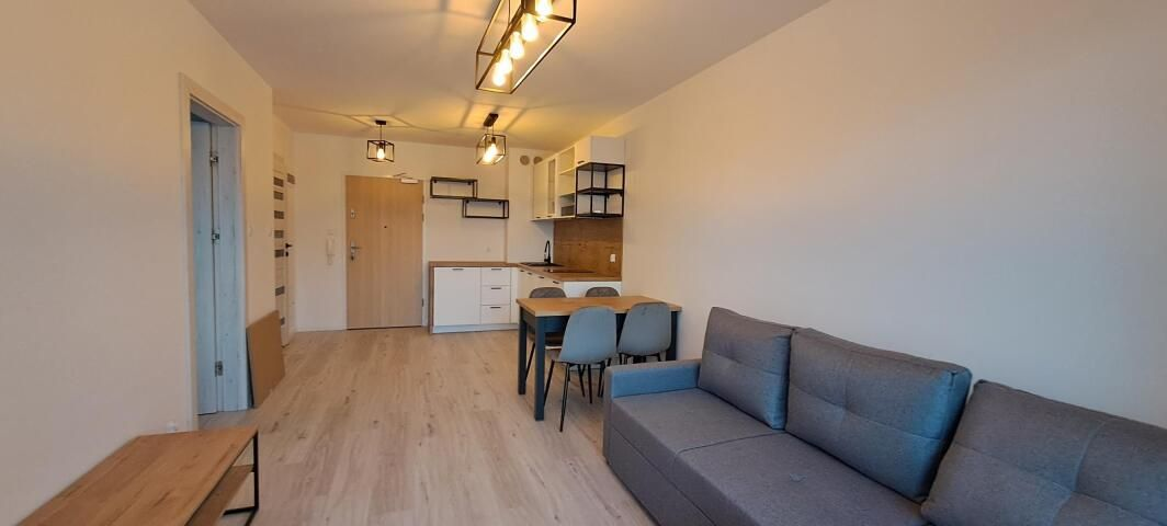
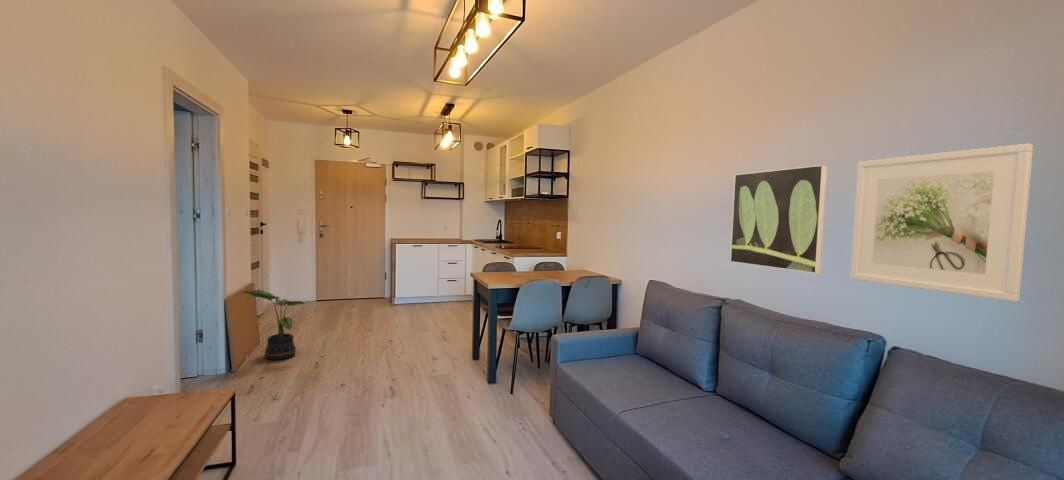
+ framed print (773, 219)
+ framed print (927, 221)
+ potted plant (279, 321)
